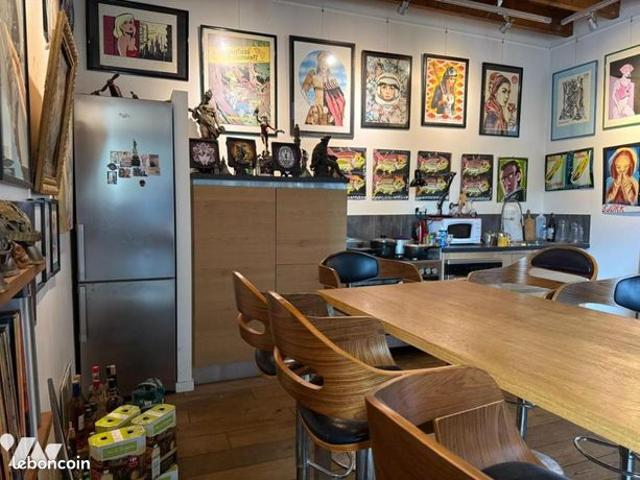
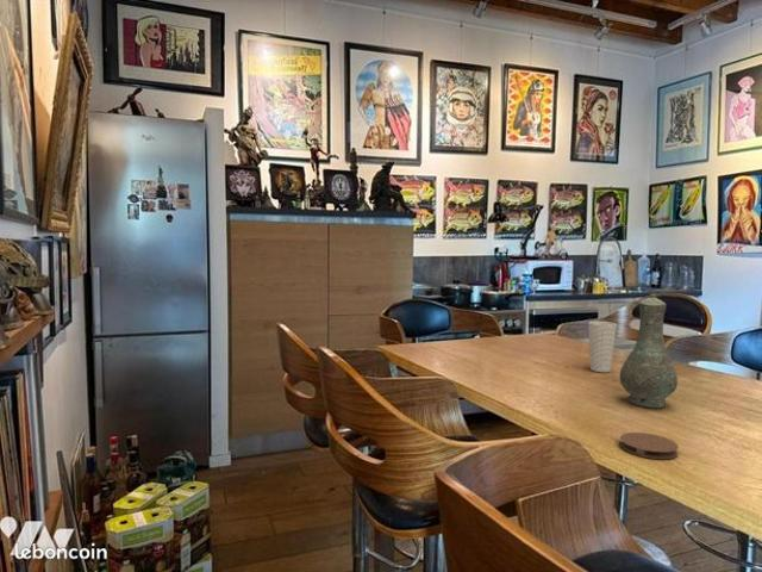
+ cup (601, 346)
+ vase (649, 348)
+ coaster (648, 444)
